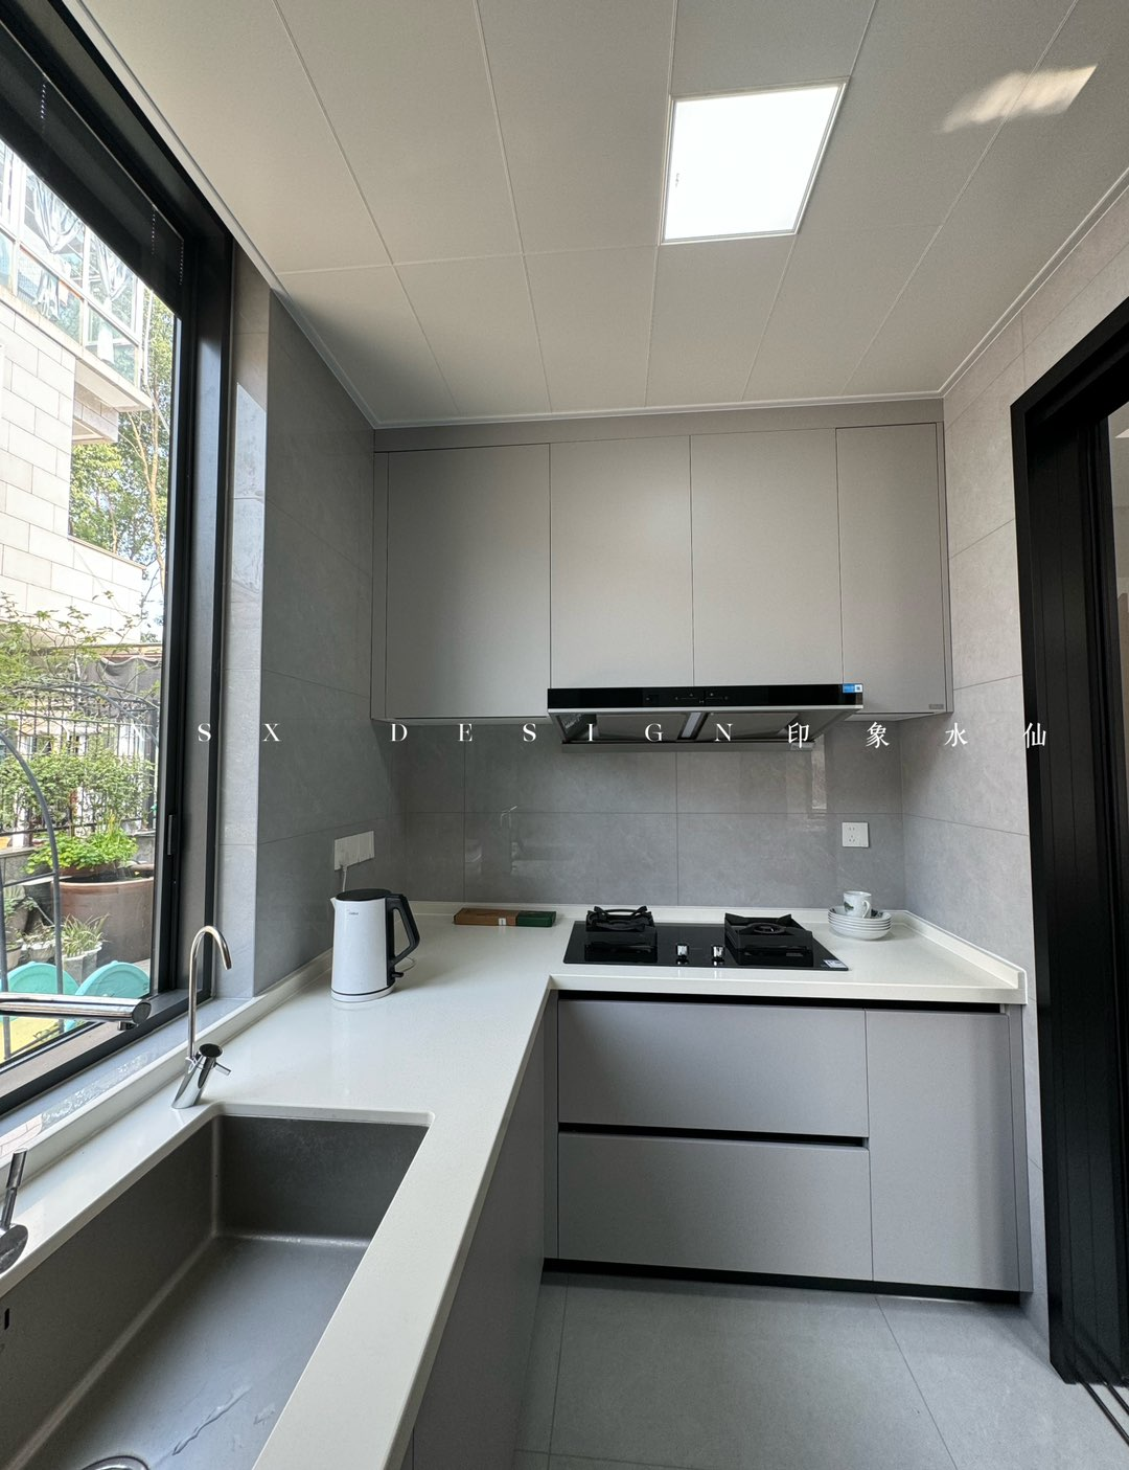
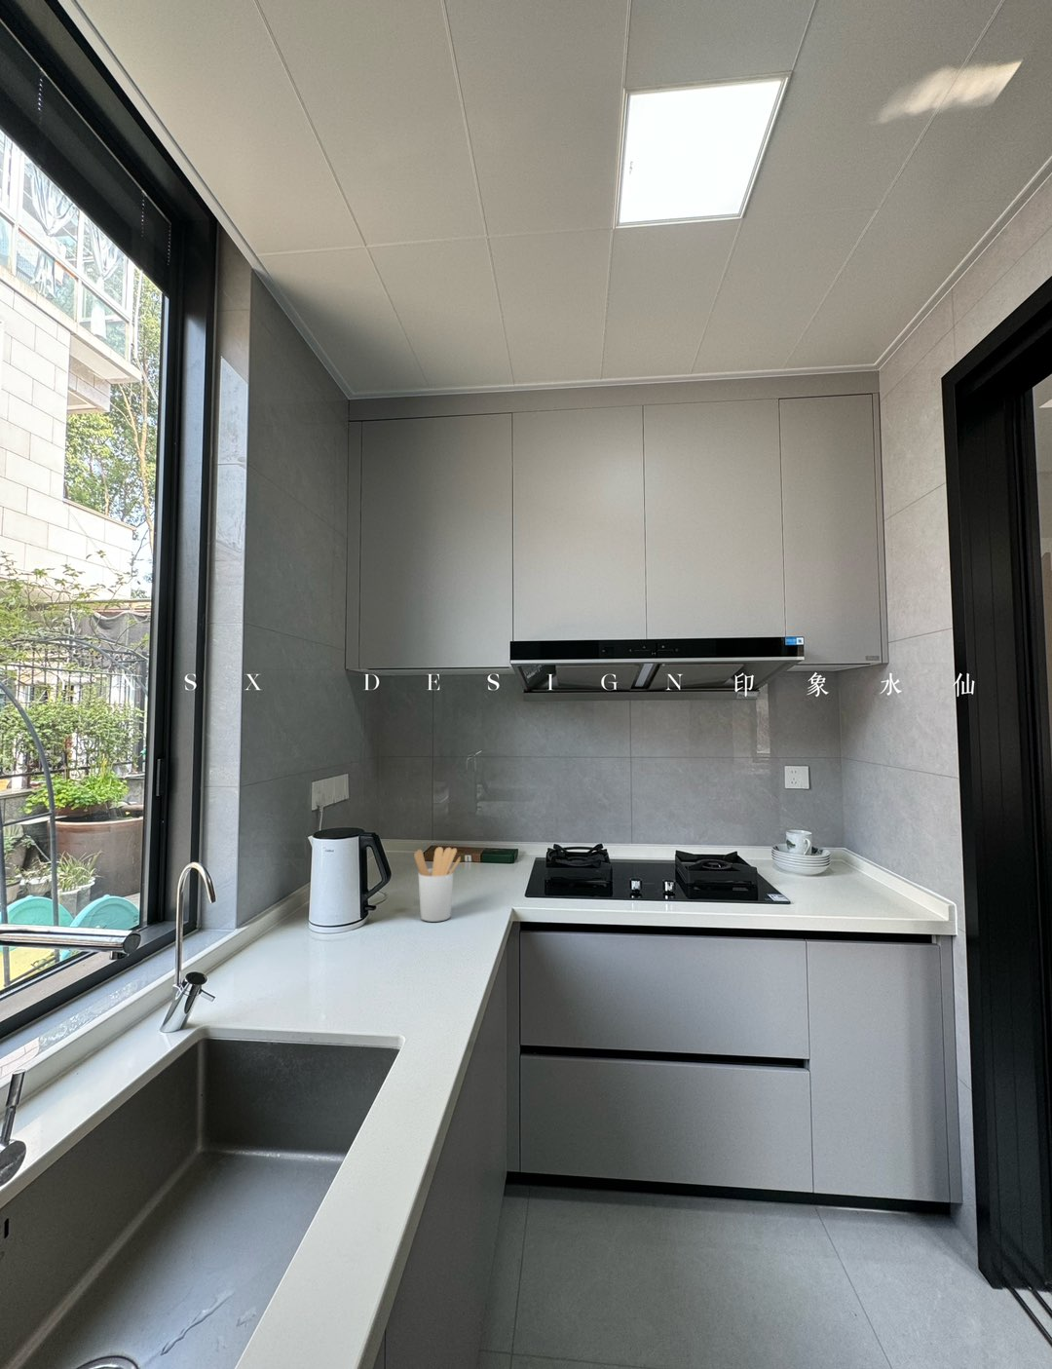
+ utensil holder (439, 881)
